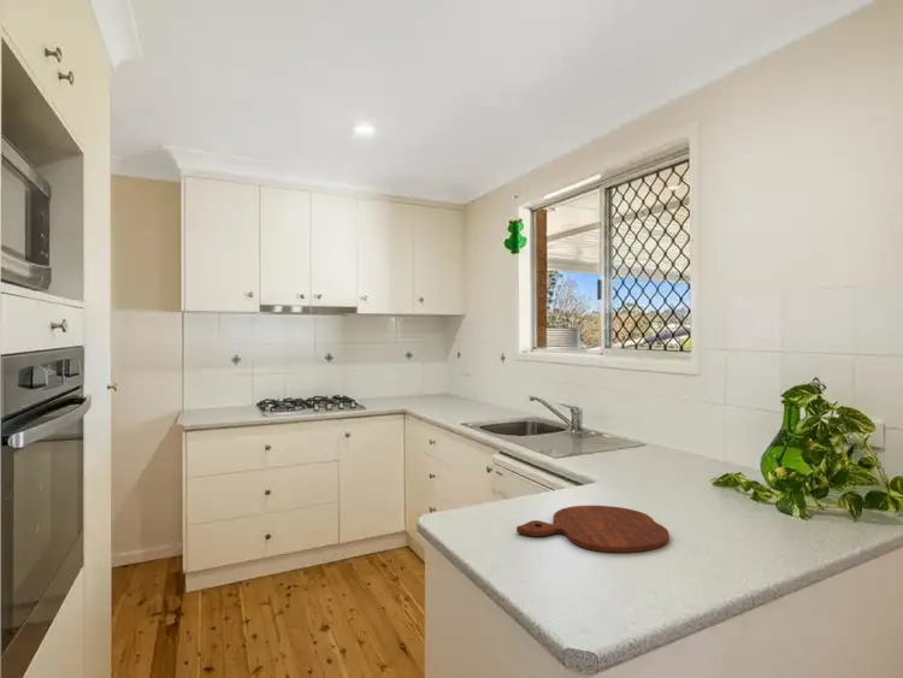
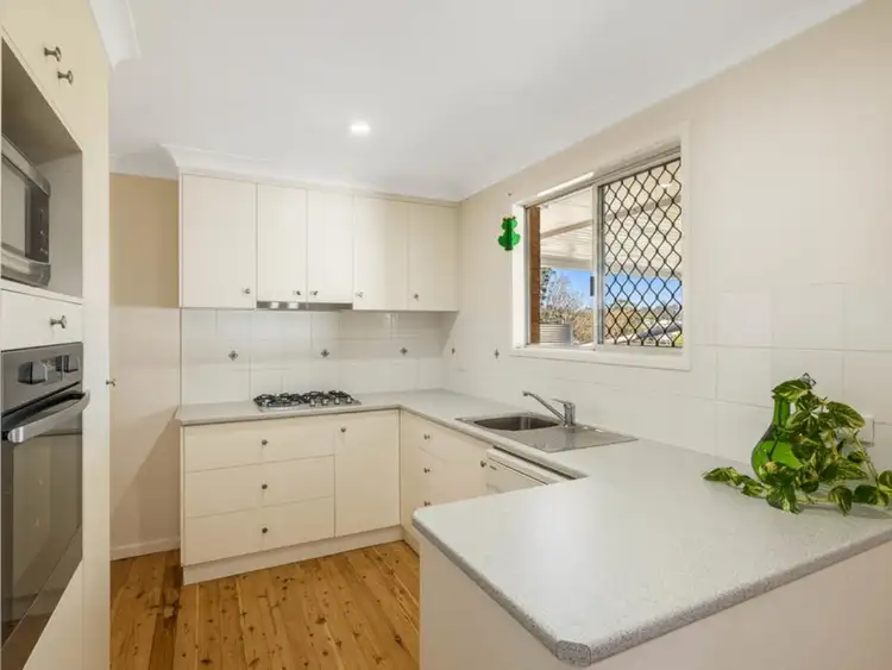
- cutting board (588, 526)
